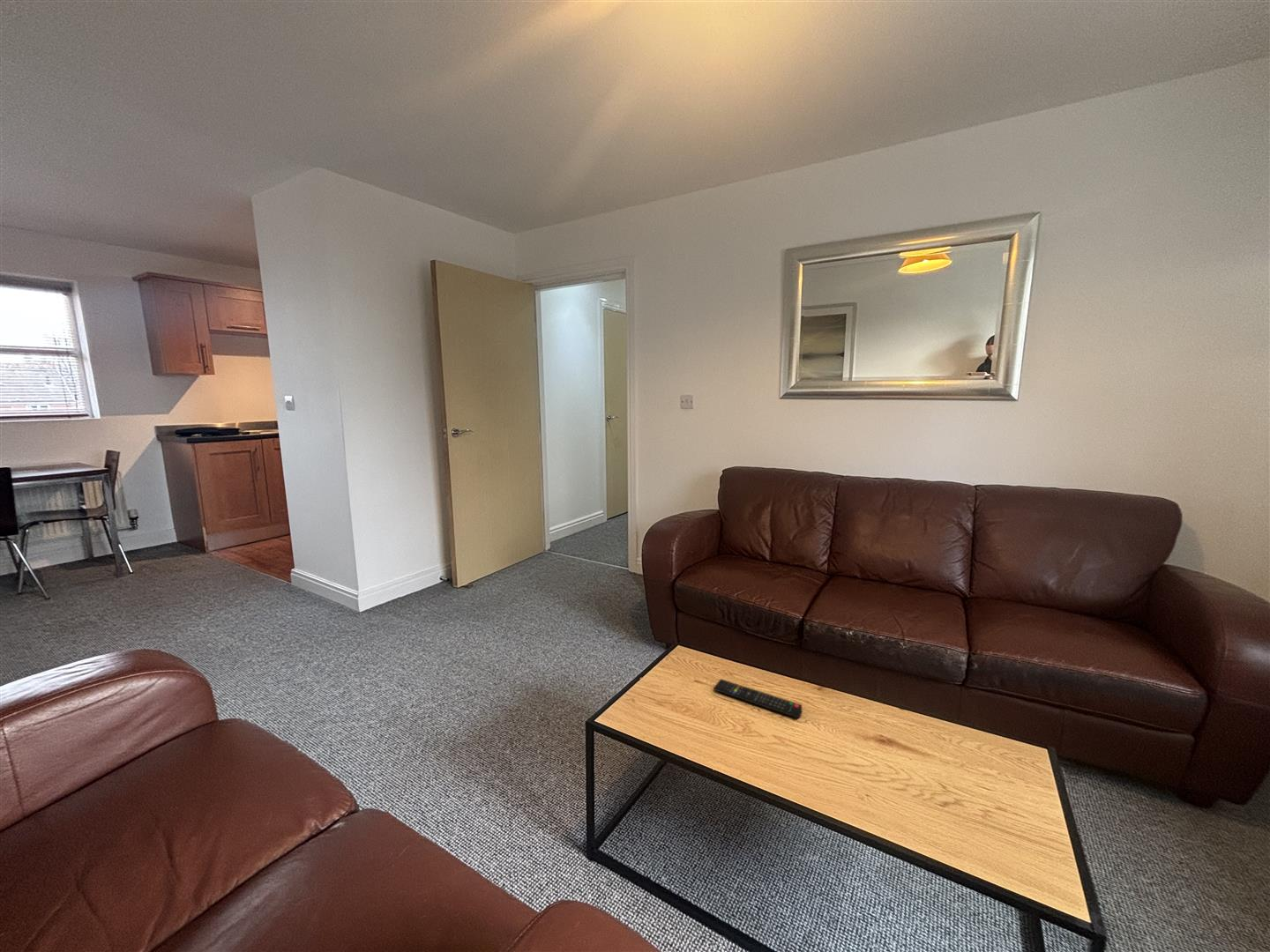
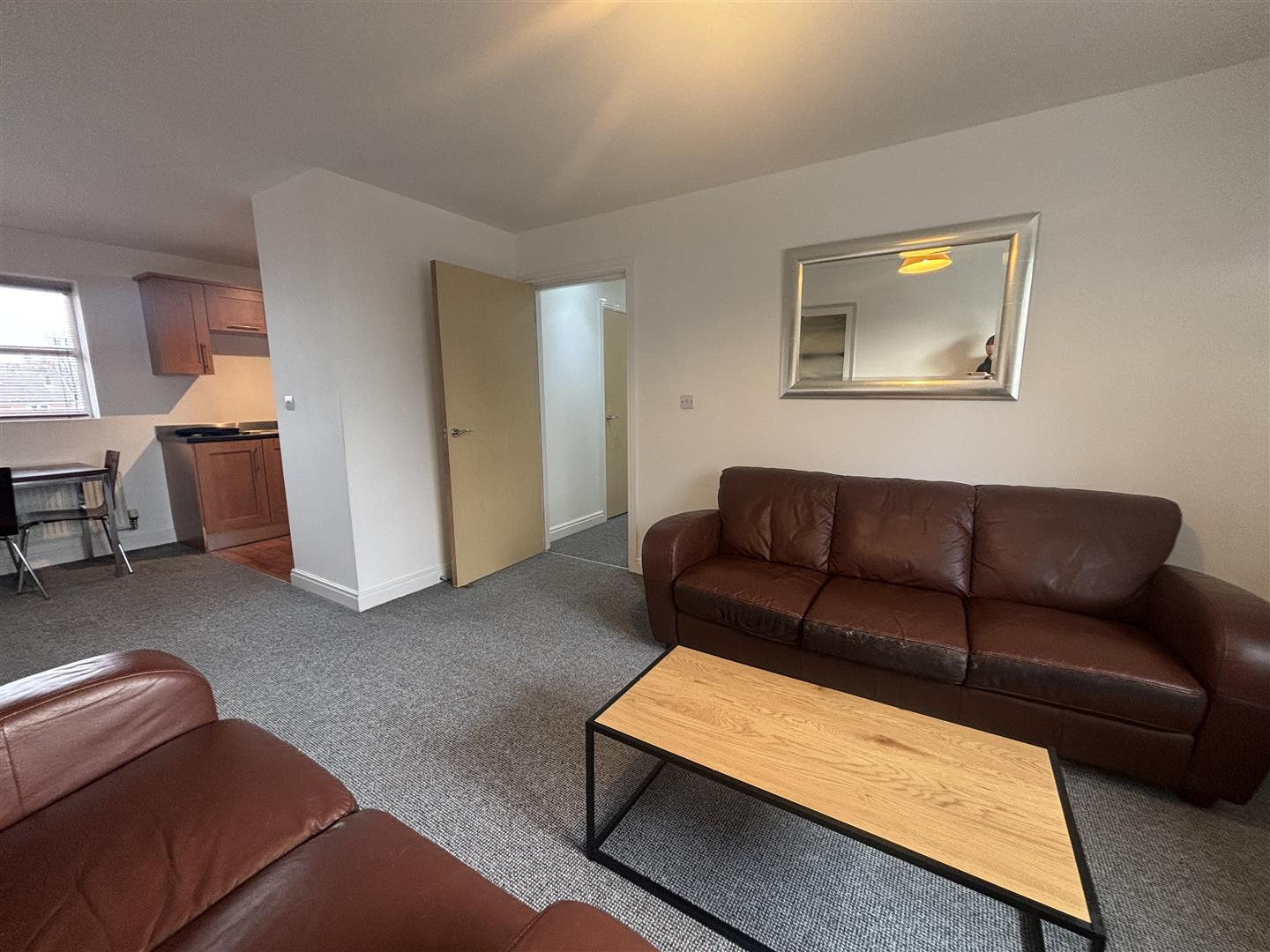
- remote control (757, 698)
